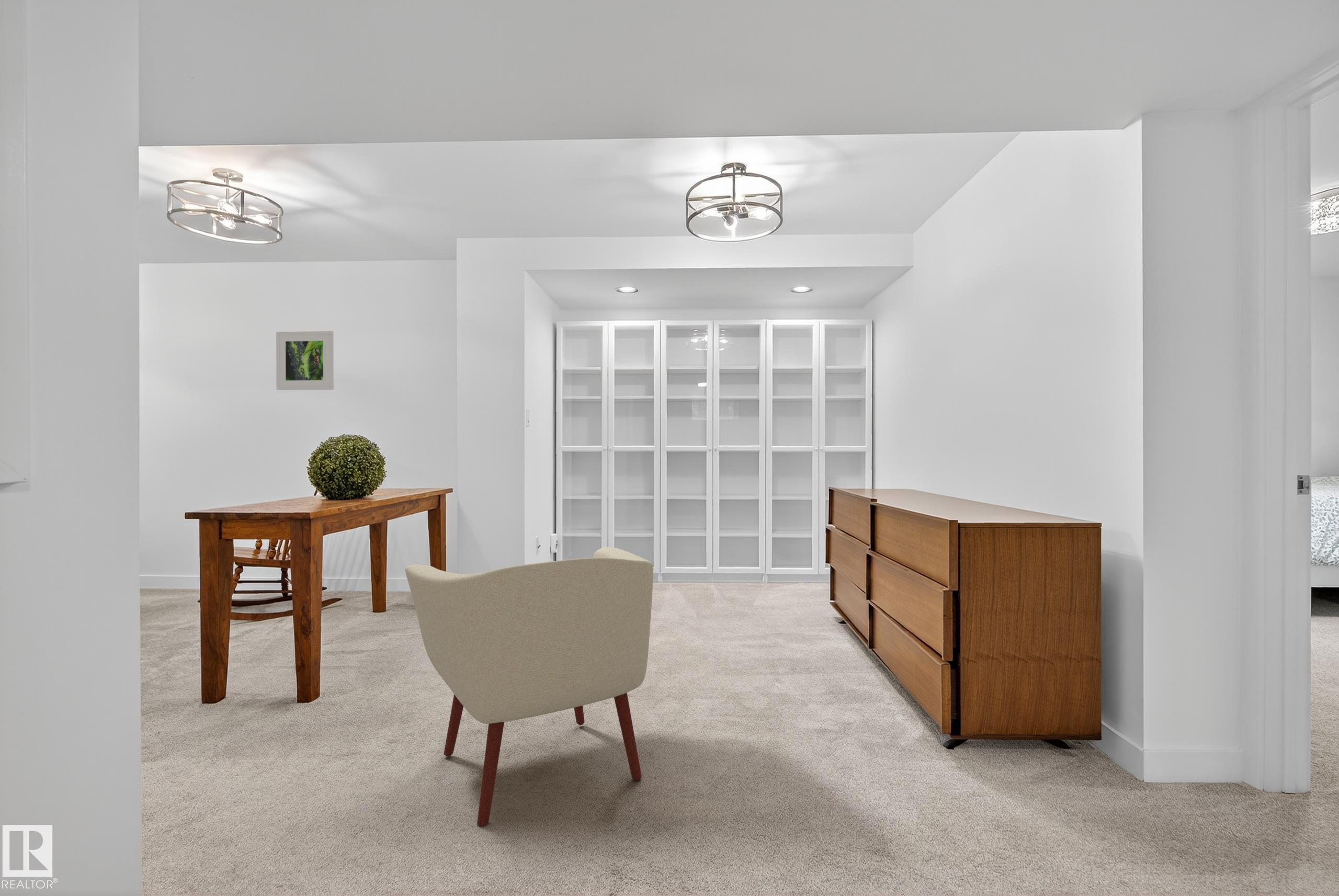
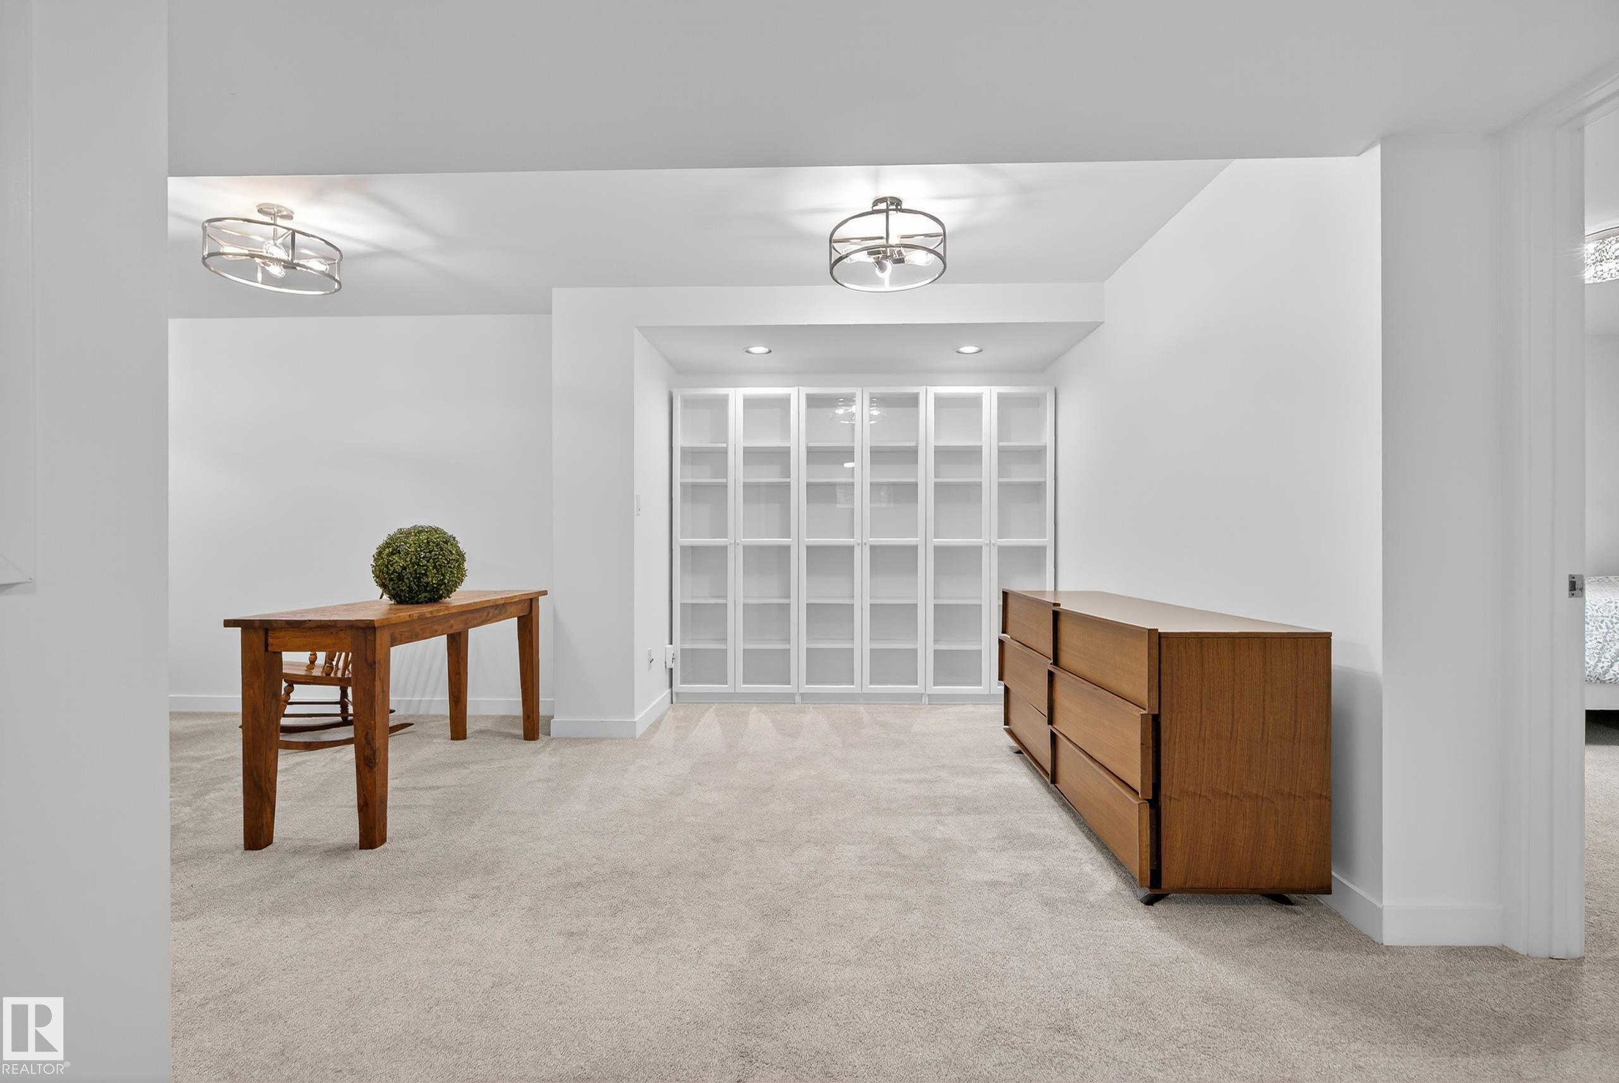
- armchair (544, 659)
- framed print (304, 360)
